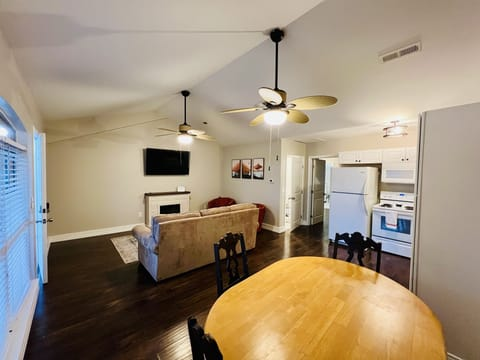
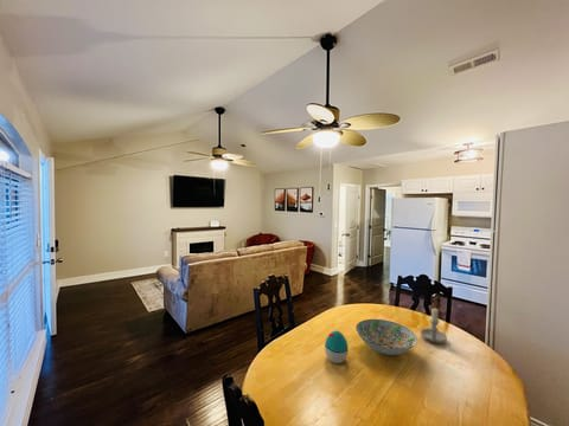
+ decorative egg (335, 344)
+ candle (434, 323)
+ decorative bowl (384, 340)
